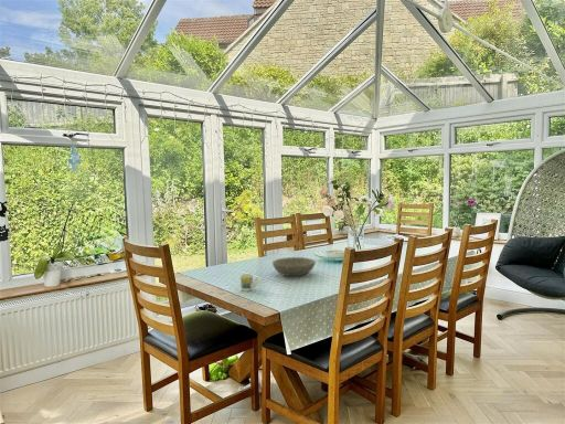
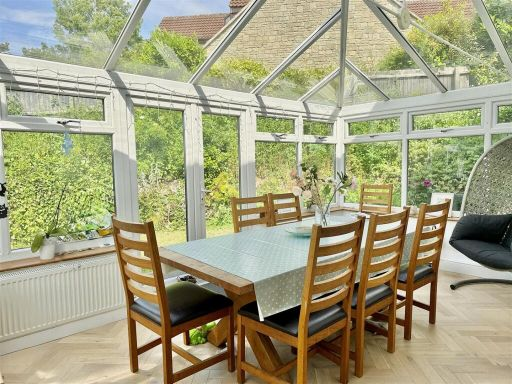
- cup (250, 283)
- bowl (294, 267)
